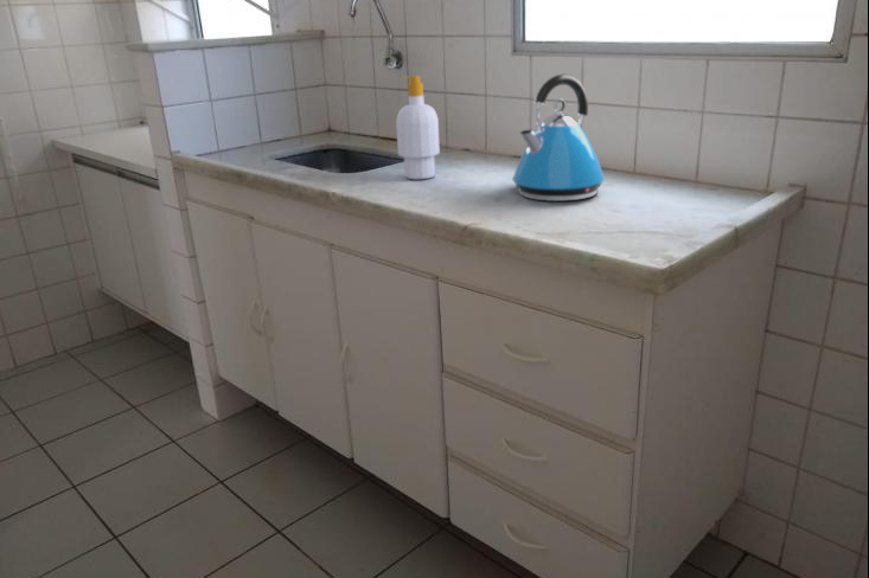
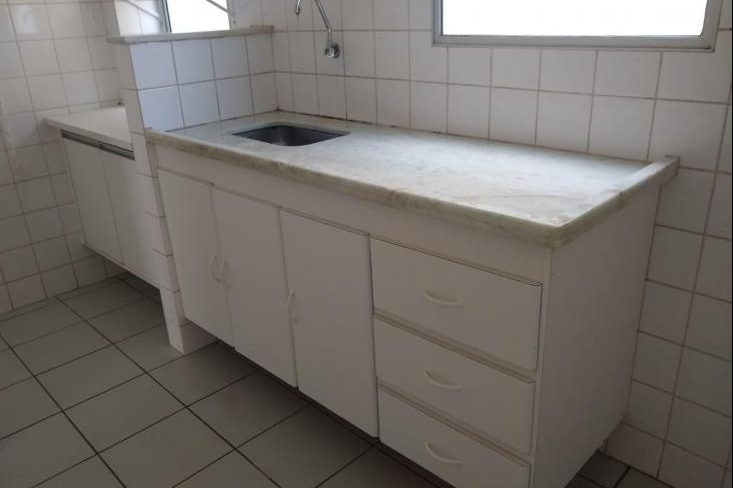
- soap bottle (417, 127)
- kettle (561, 134)
